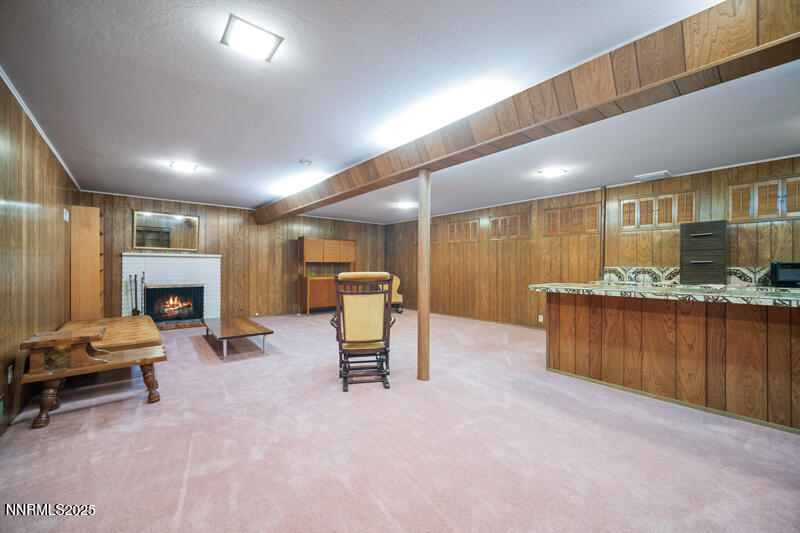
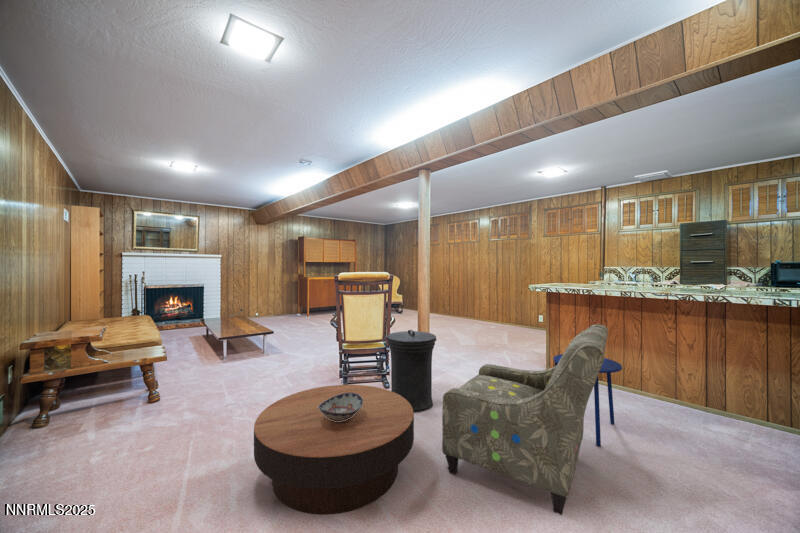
+ decorative bowl (341, 409)
+ coffee table (337, 440)
+ armchair (527, 397)
+ trash can (411, 366)
+ side table (594, 393)
